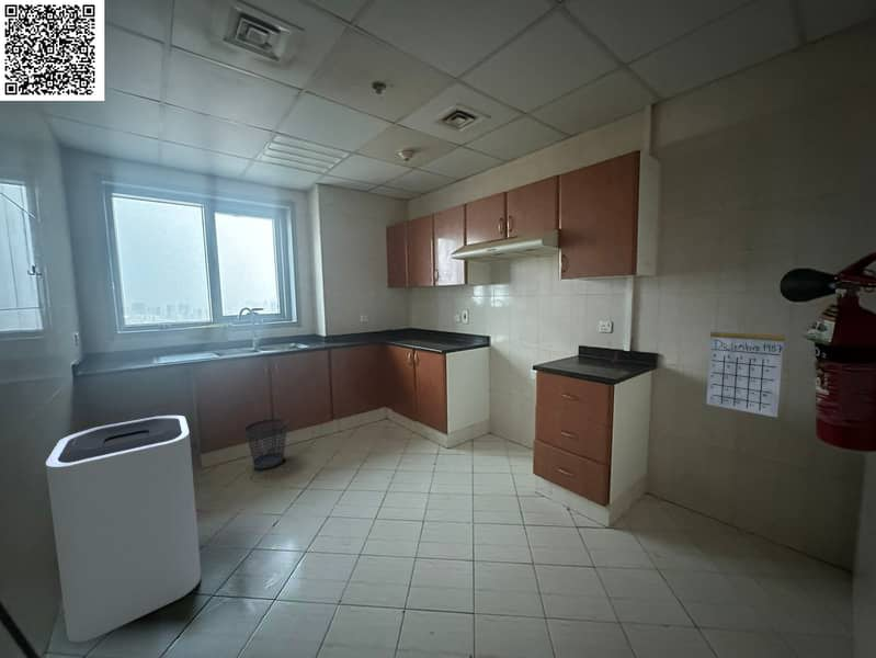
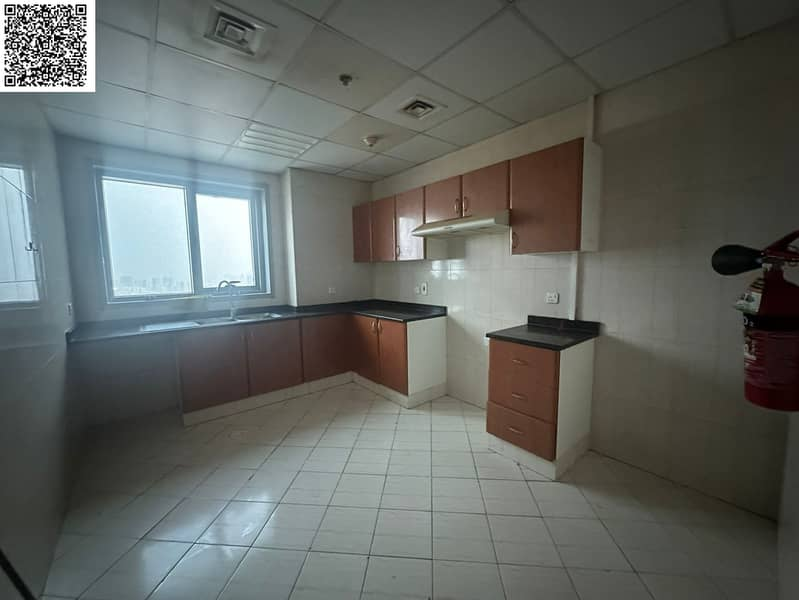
- calendar (743, 363)
- trash can (134, 510)
- wastebasket (268, 444)
